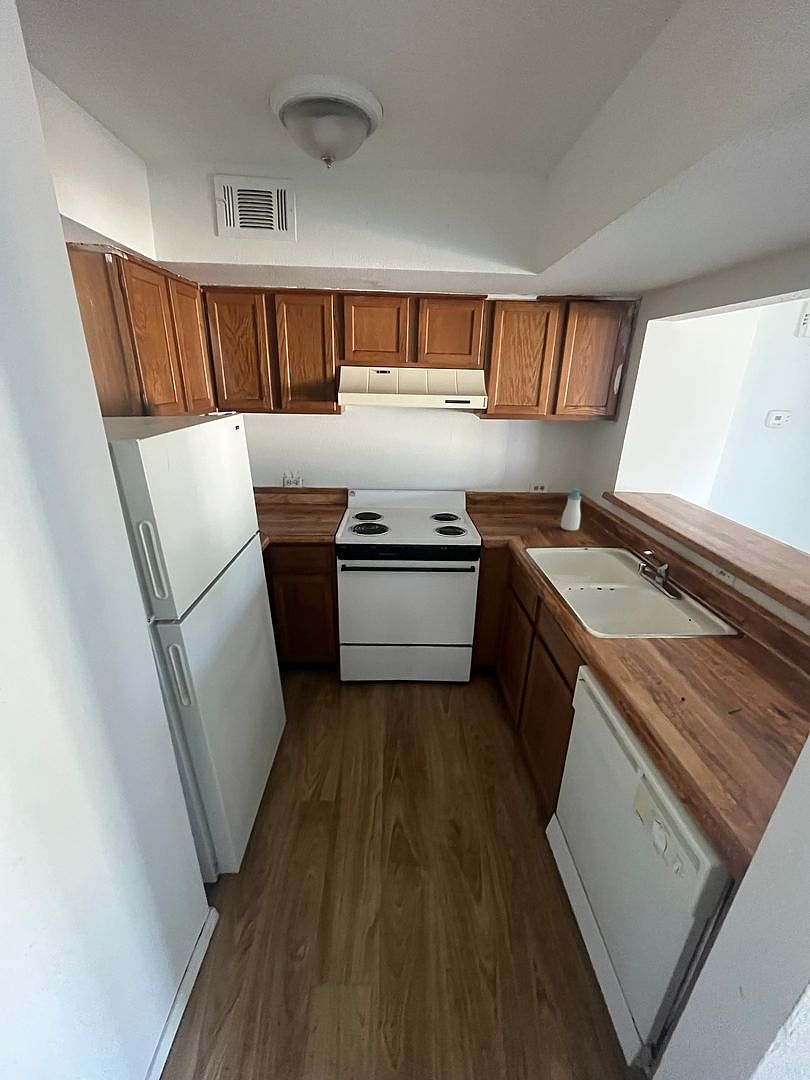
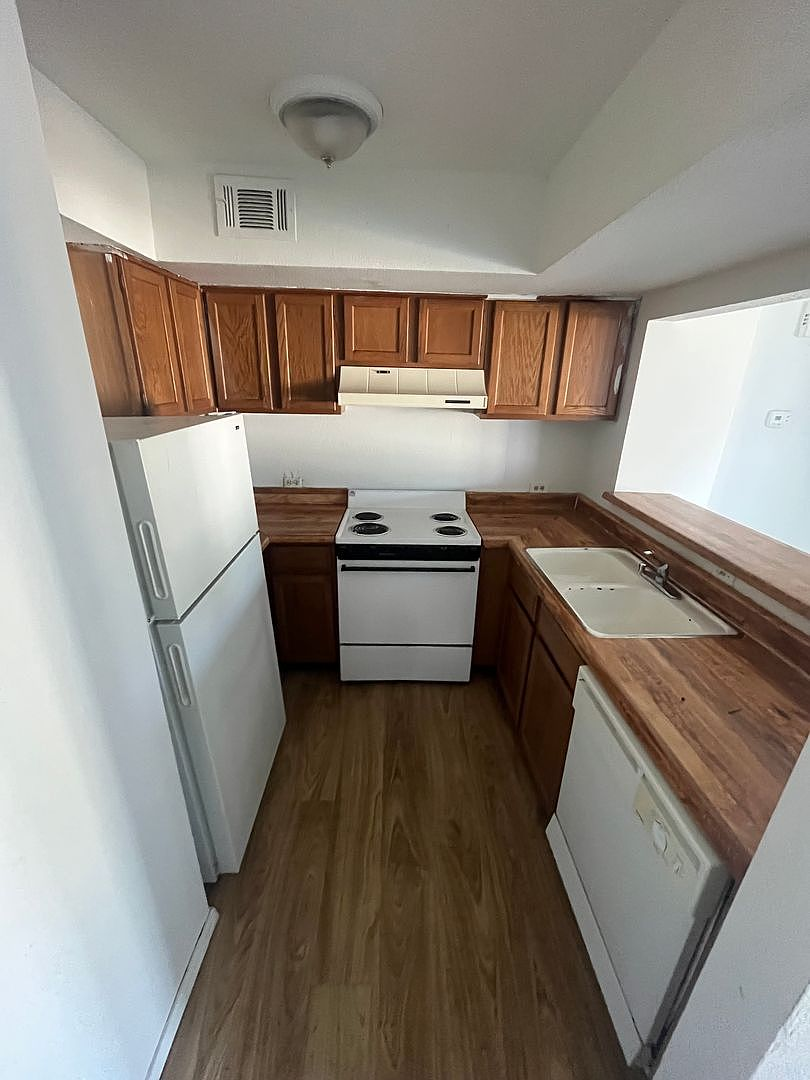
- soap bottle (572, 509)
